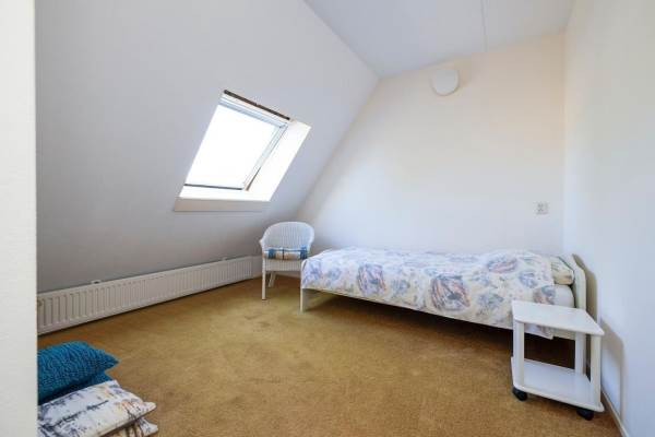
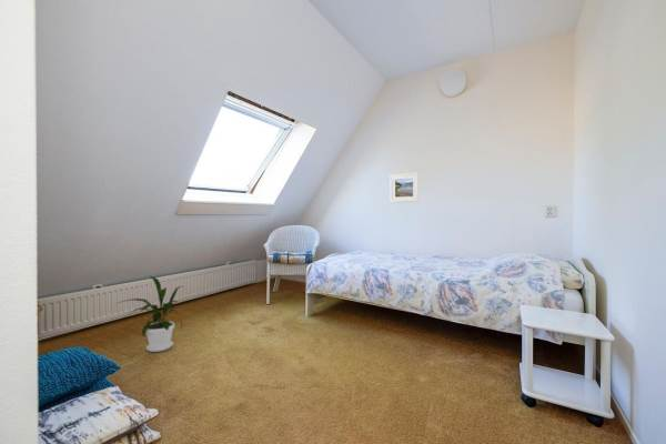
+ house plant (158, 313)
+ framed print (404, 188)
